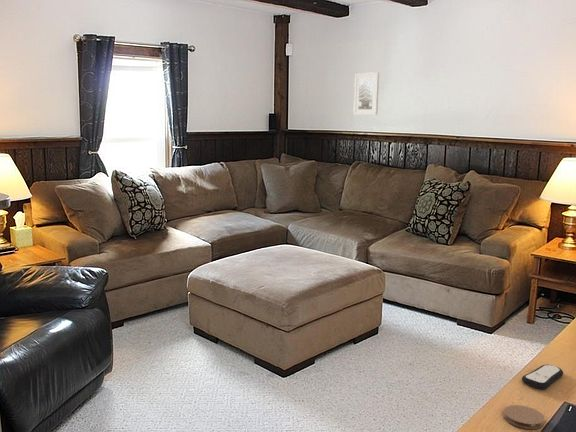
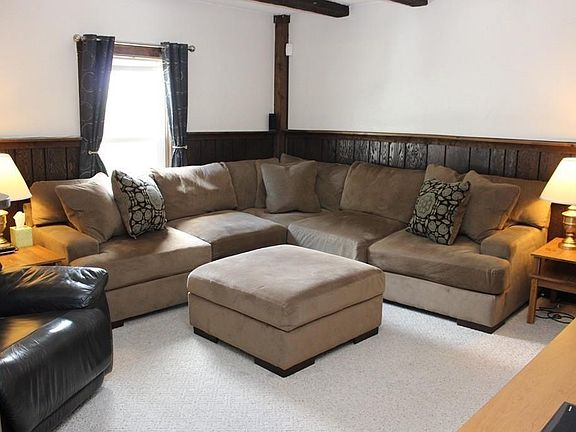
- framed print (366, 94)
- coaster (523, 416)
- remote control (543, 375)
